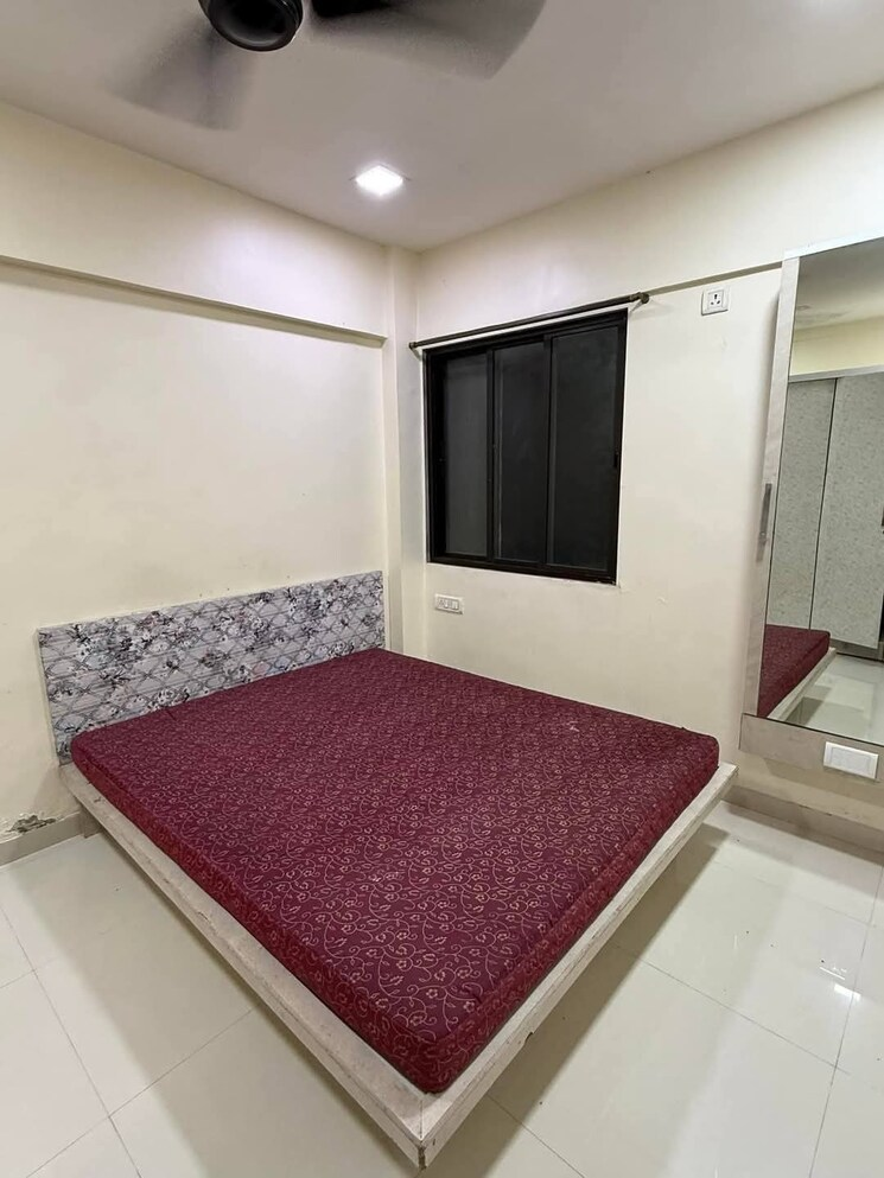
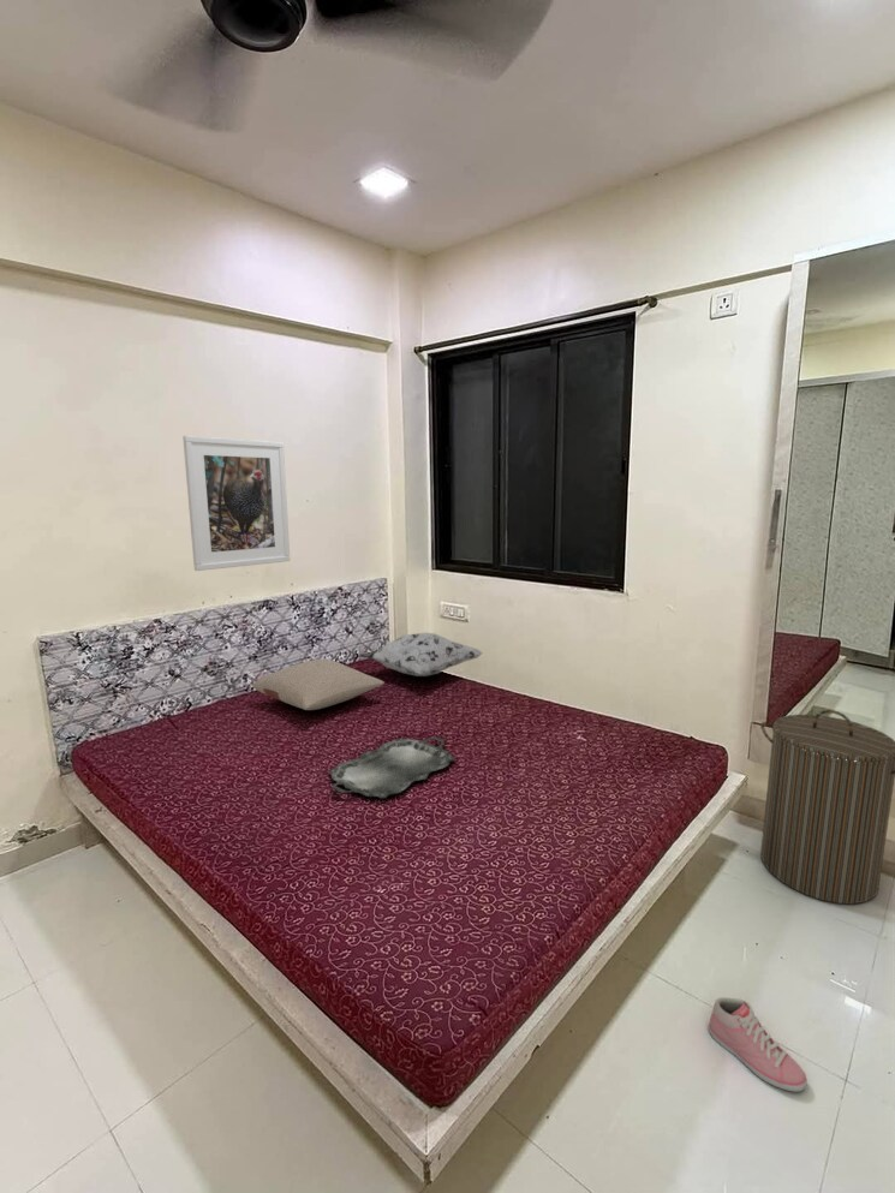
+ sneaker (756, 1038)
+ serving tray (393, 764)
+ pillow (318, 684)
+ decorative pillow (420, 654)
+ laundry hamper (825, 793)
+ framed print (240, 503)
